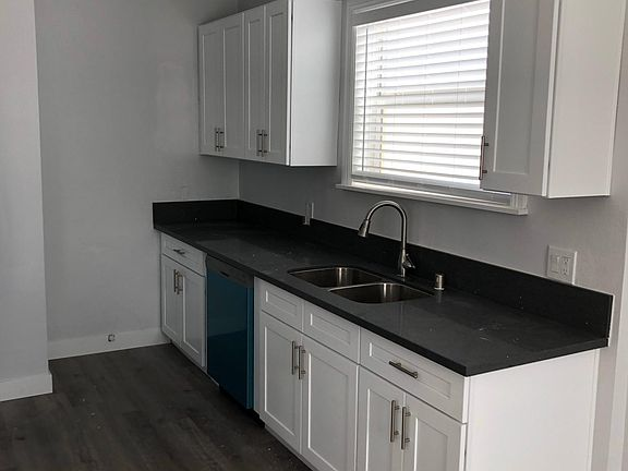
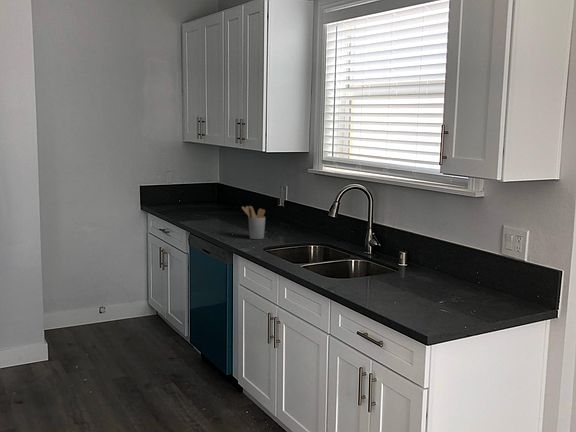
+ utensil holder (253, 221)
